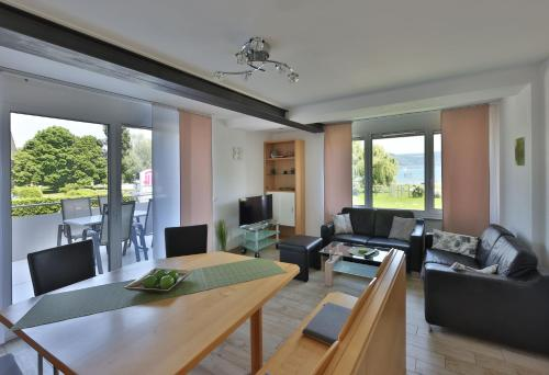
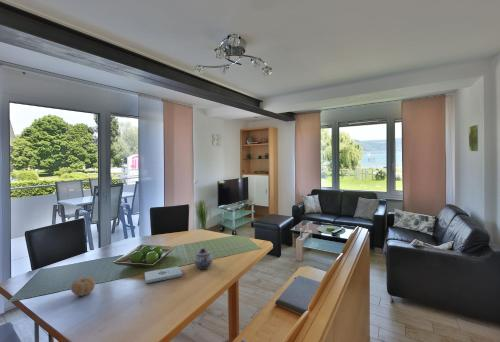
+ teapot (203, 257)
+ notepad (163, 274)
+ fruit (83, 286)
